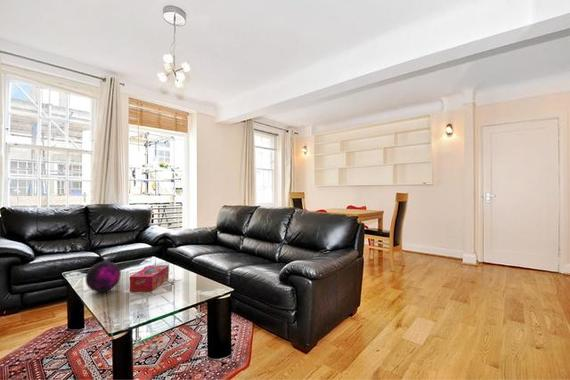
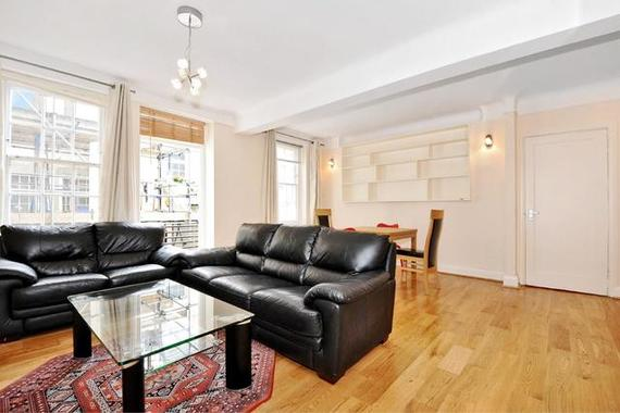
- tissue box (150, 277)
- decorative orb (103, 276)
